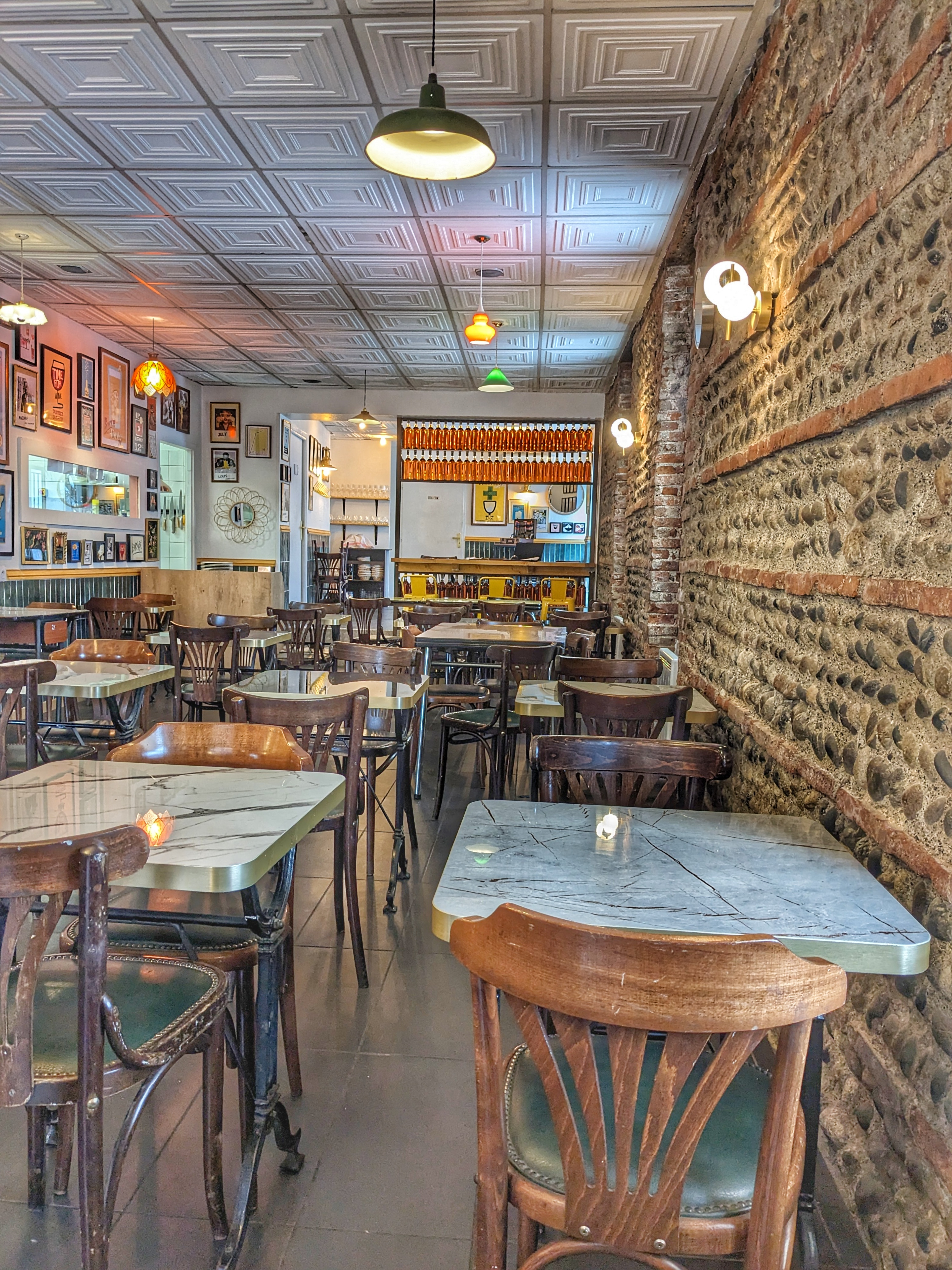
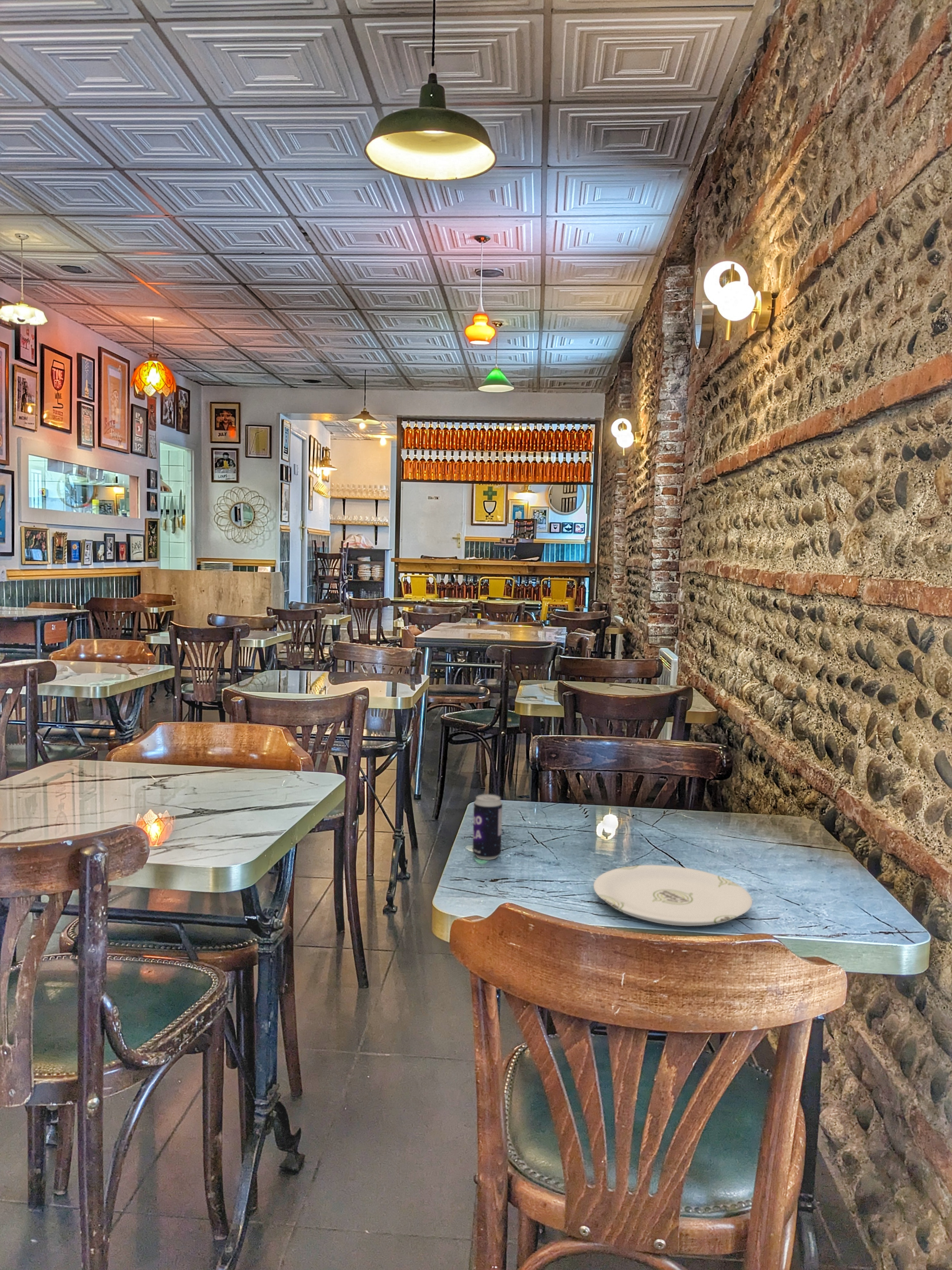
+ plate (671, 897)
+ beverage can (487, 827)
